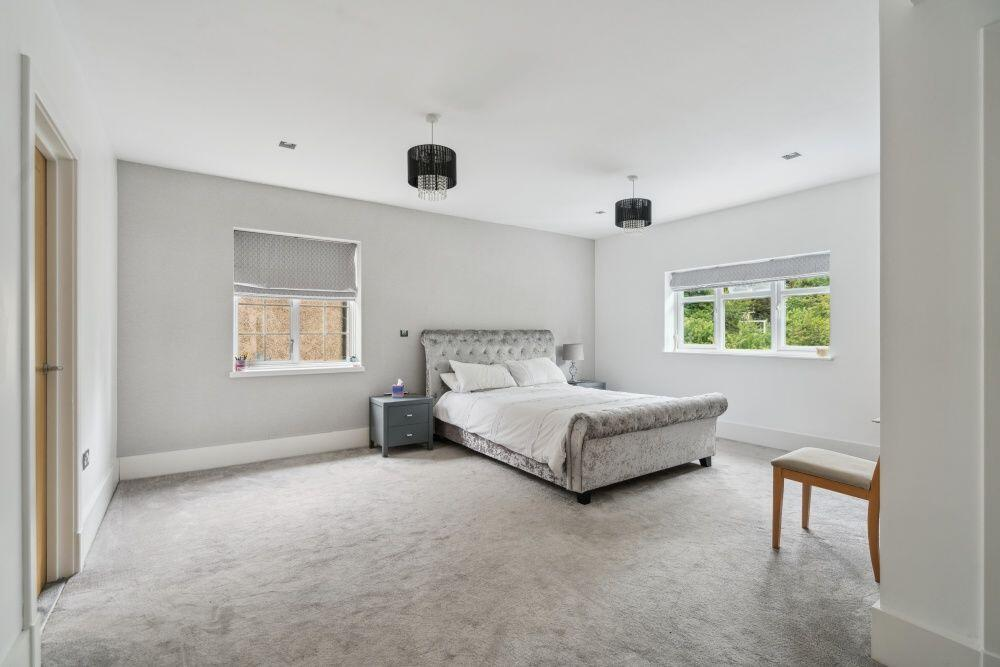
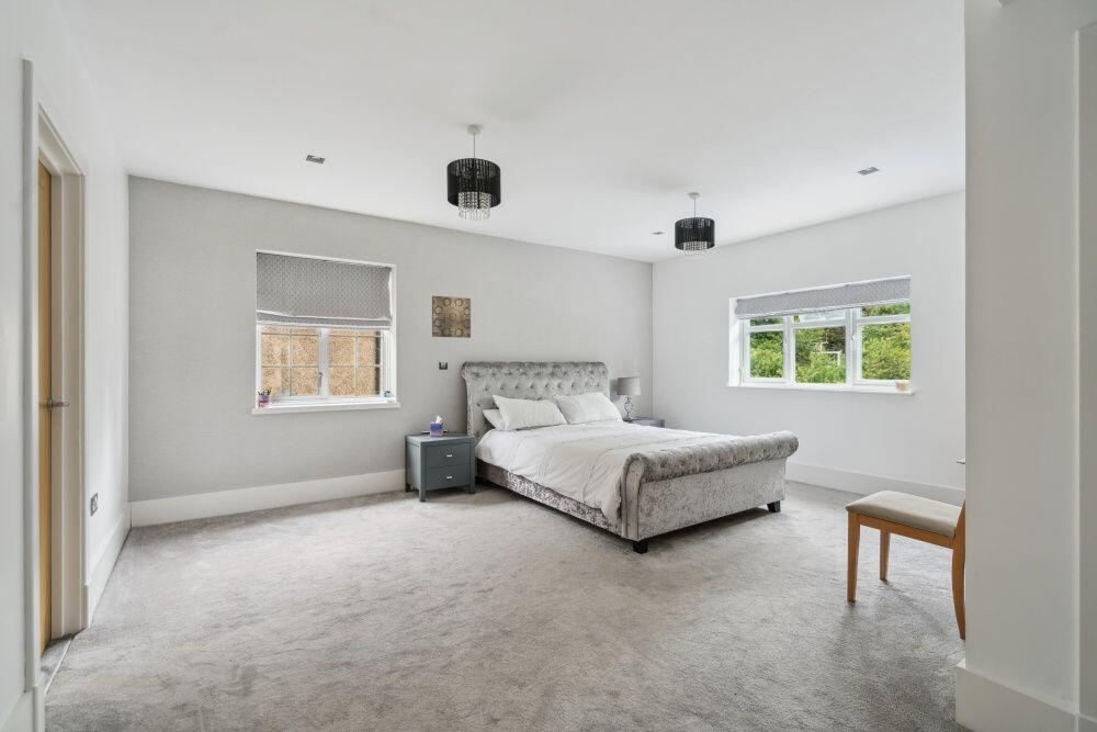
+ wall art (451, 317)
